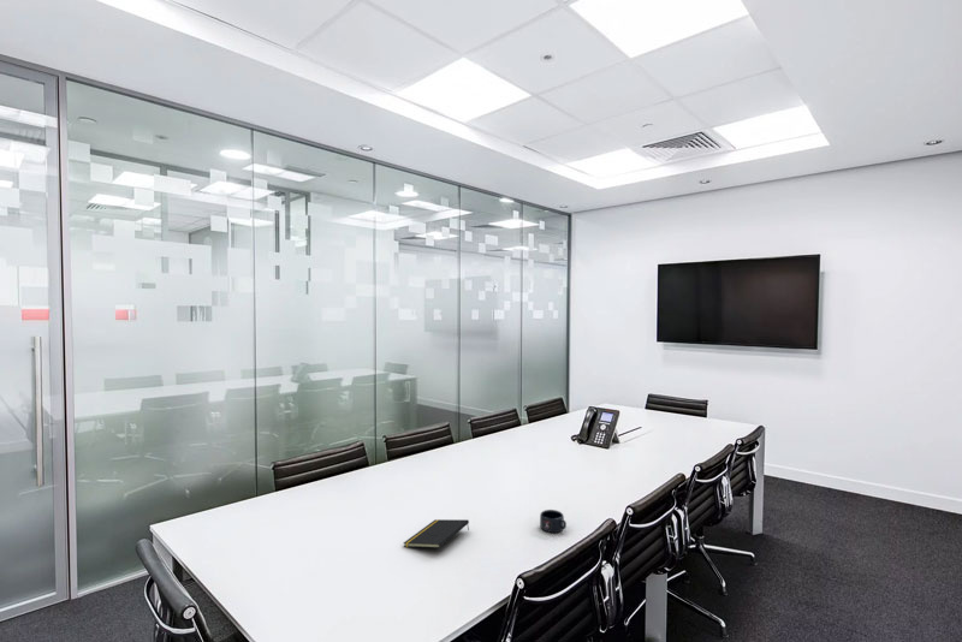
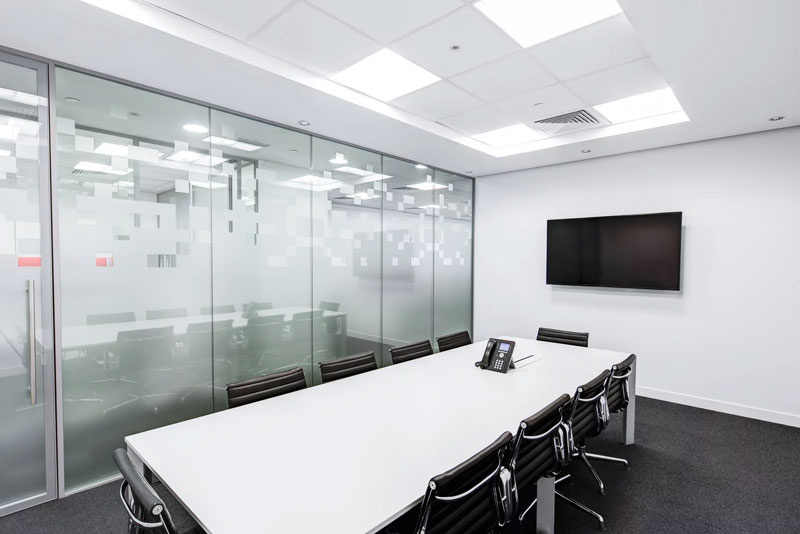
- mug (553, 522)
- notepad (437, 533)
